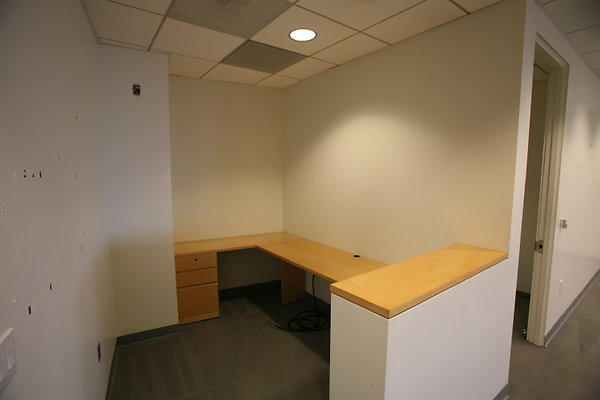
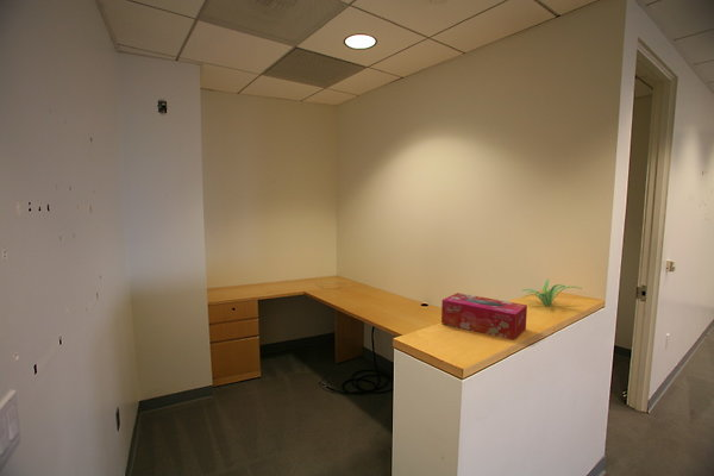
+ tissue box (482, 314)
+ plant (549, 292)
